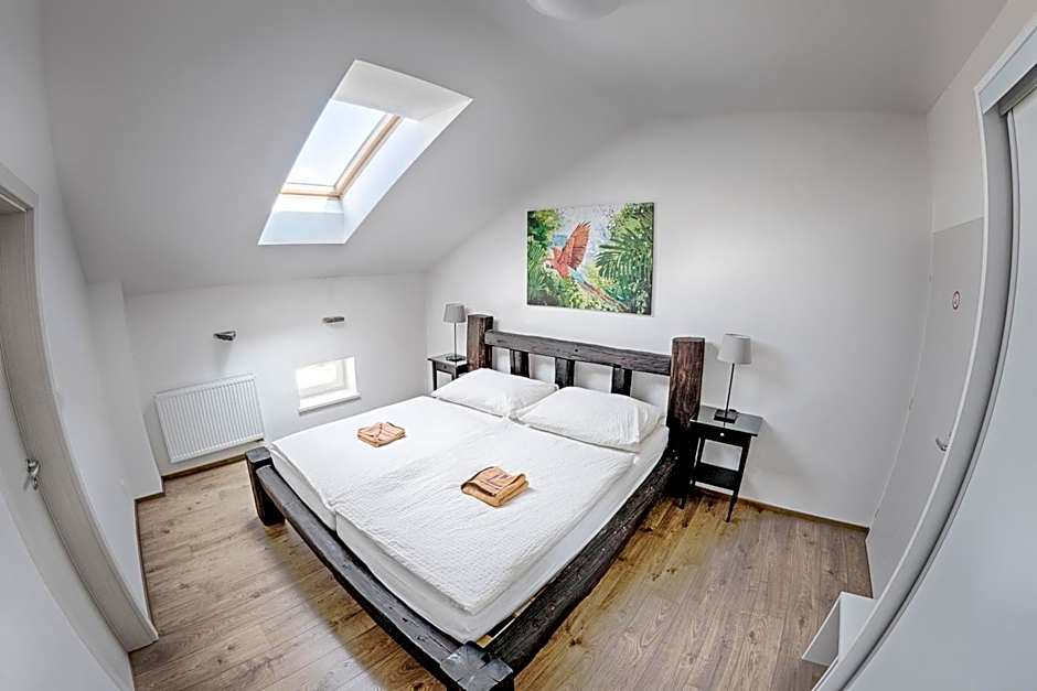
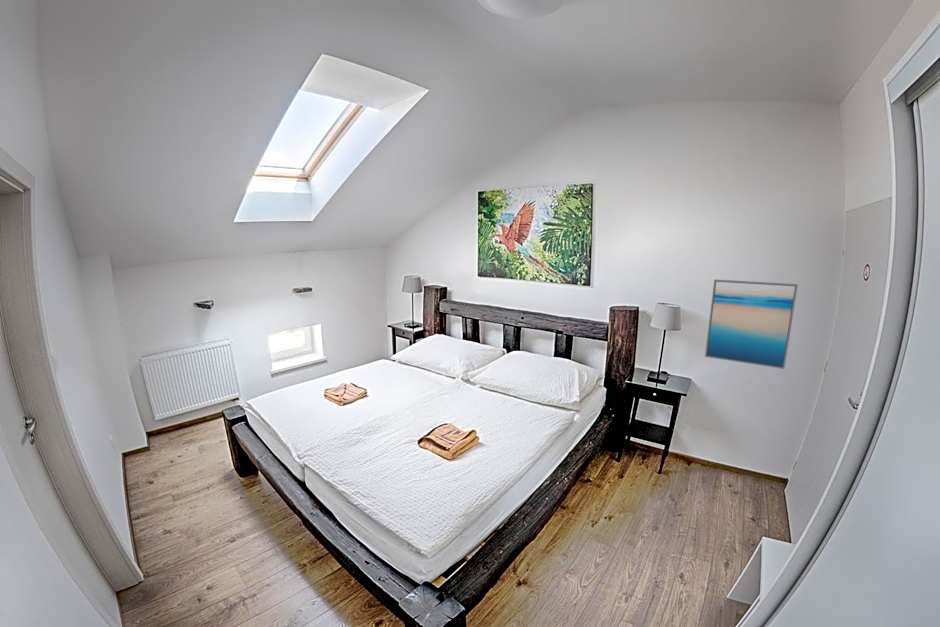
+ wall art (748, 322)
